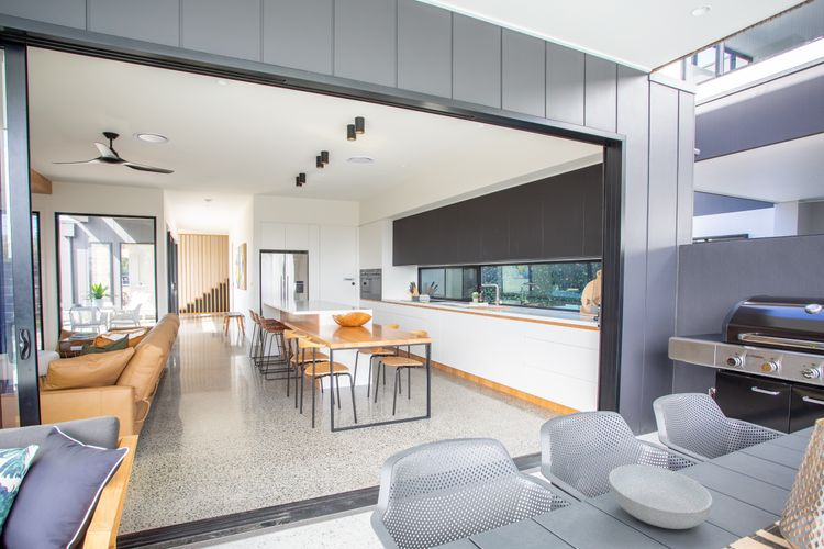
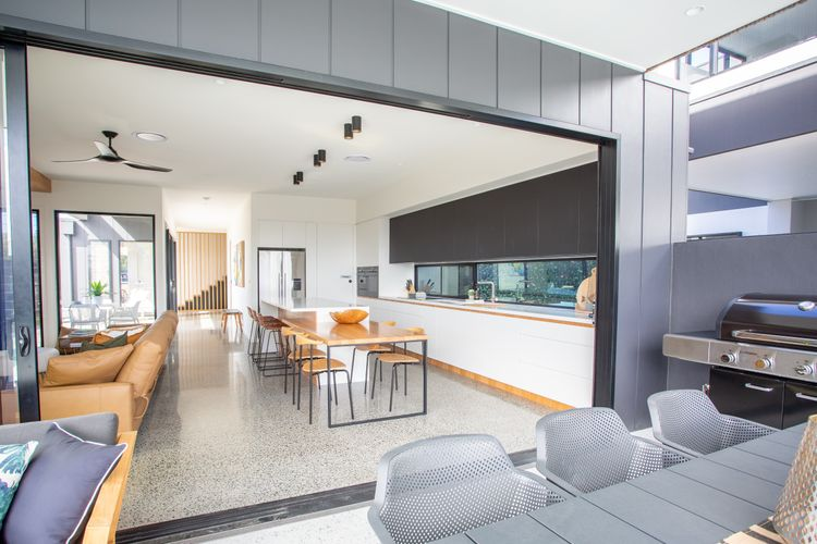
- serving bowl (657, 500)
